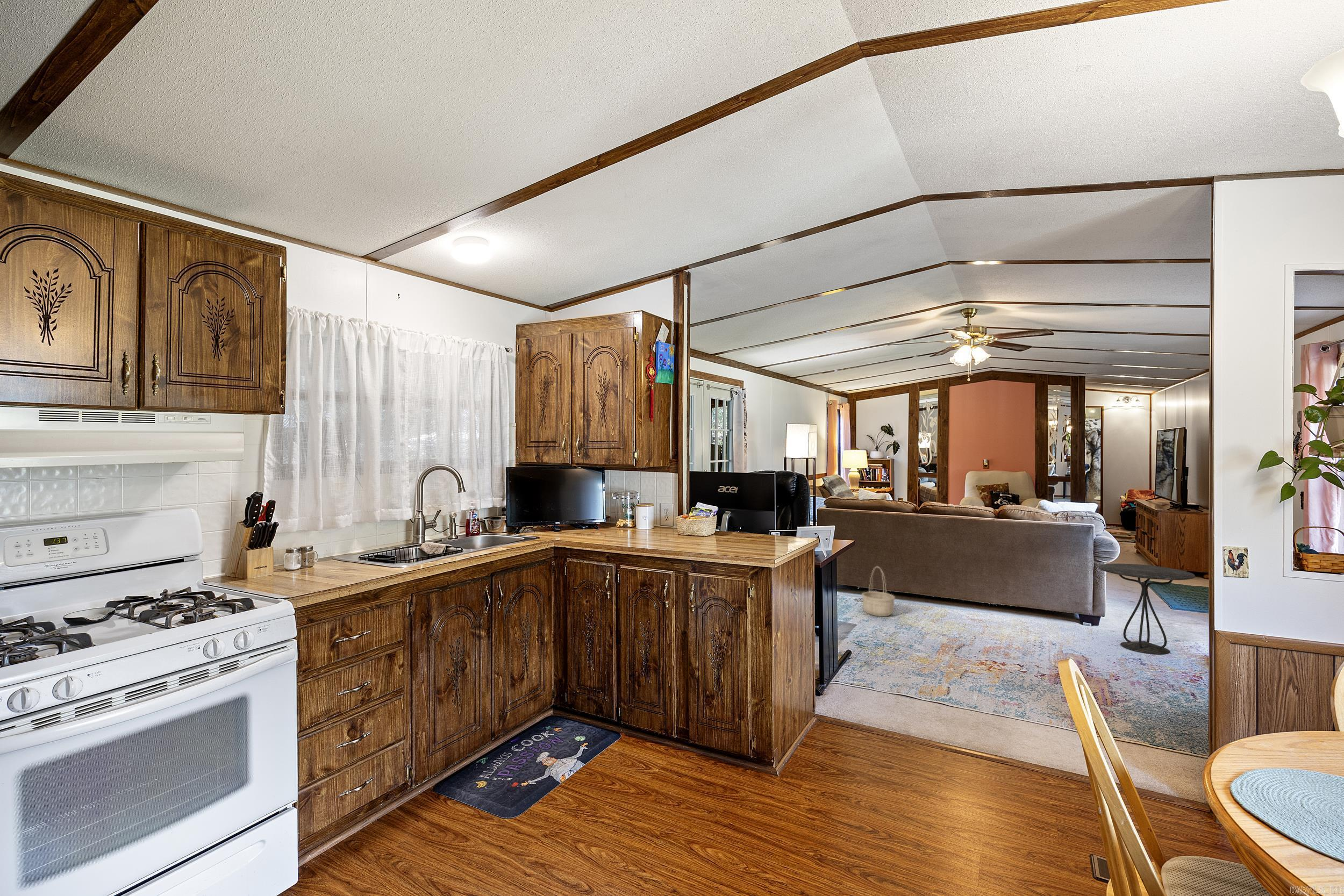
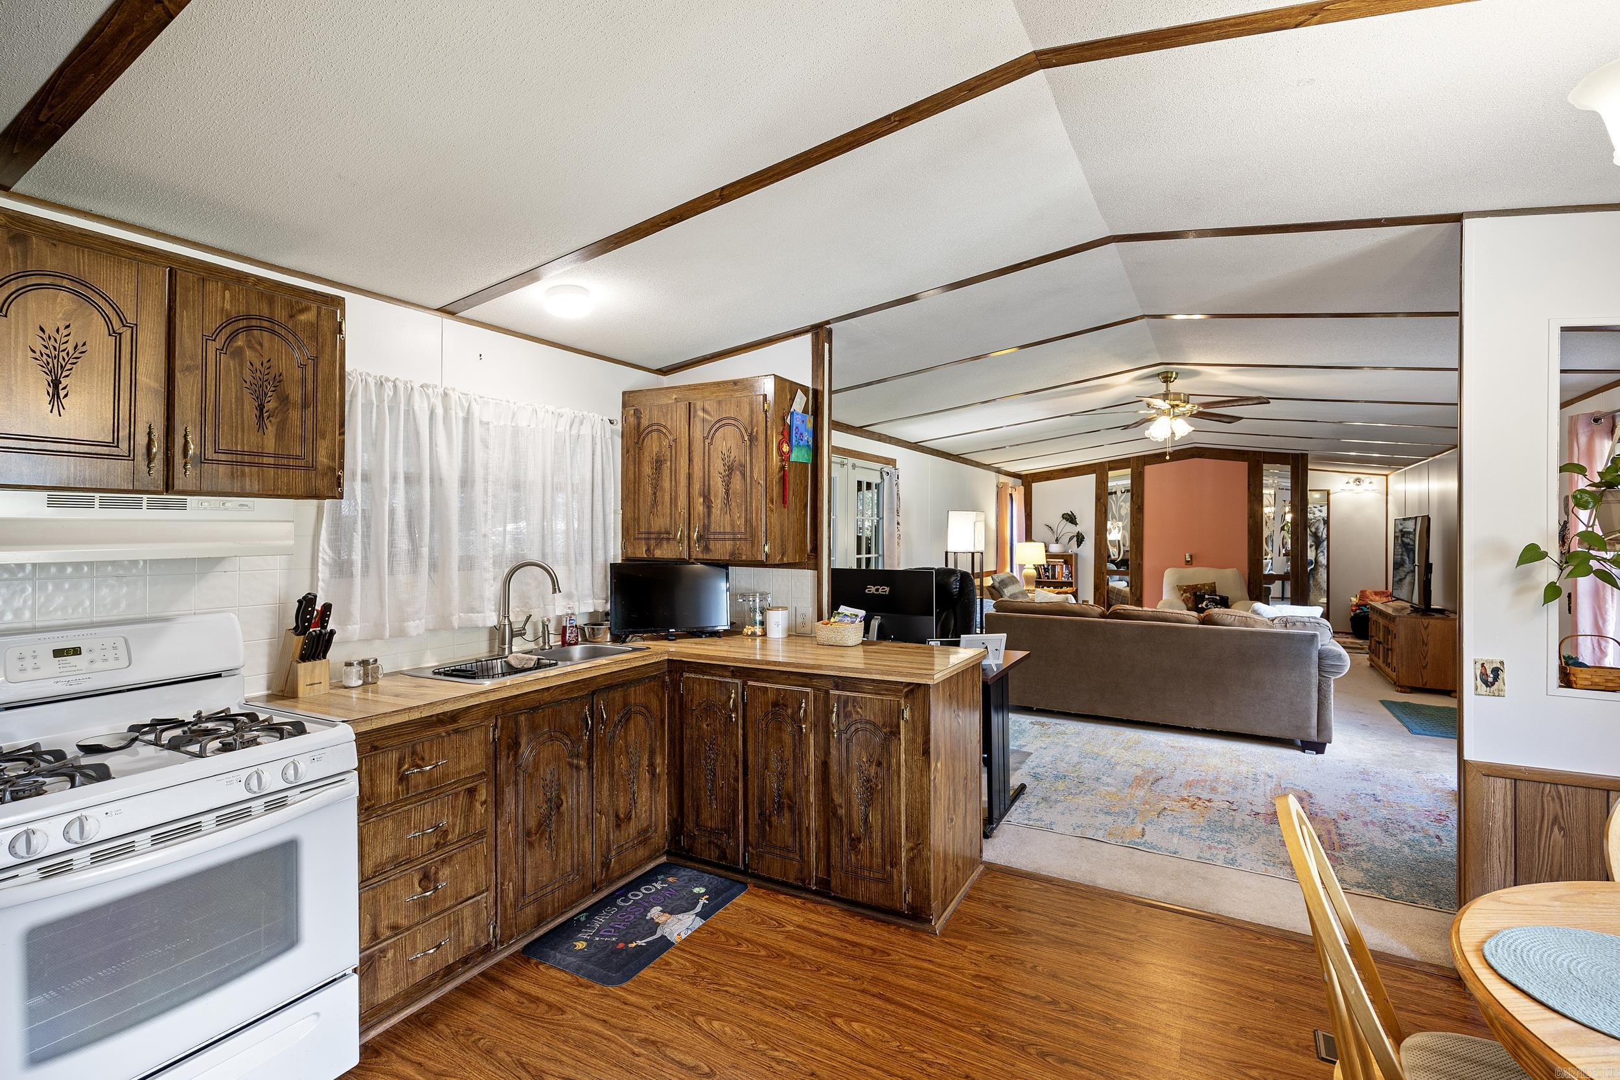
- side table (1145, 609)
- basket (878, 592)
